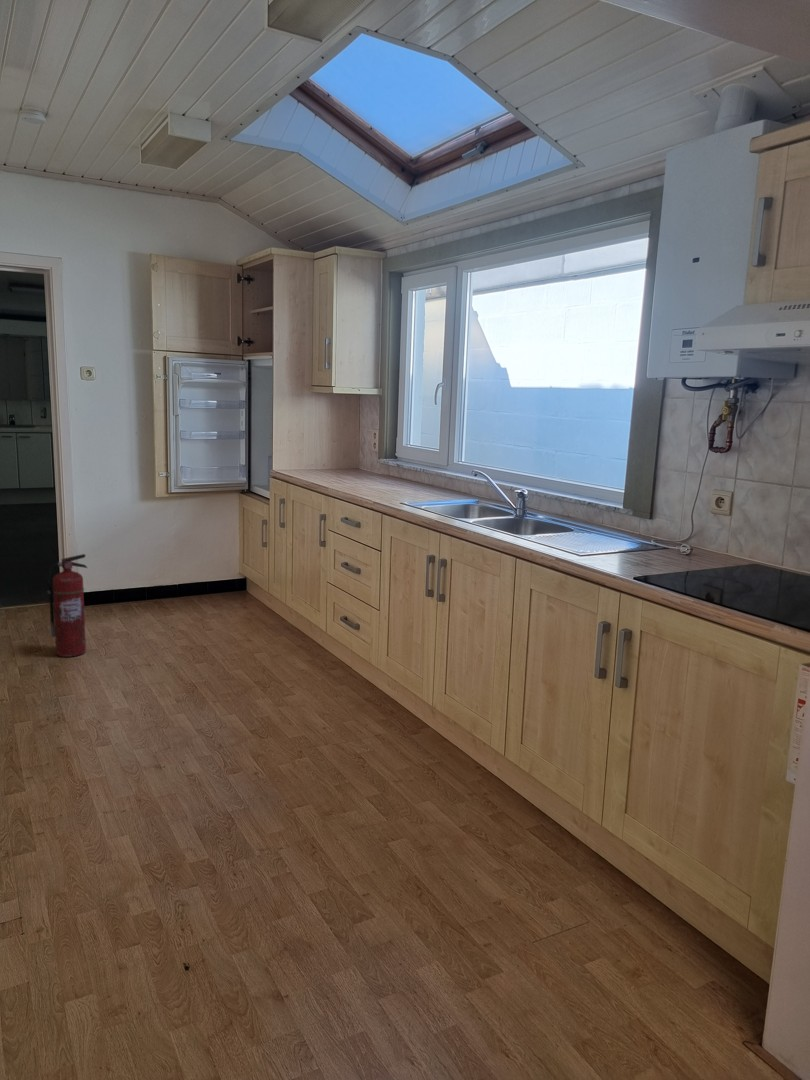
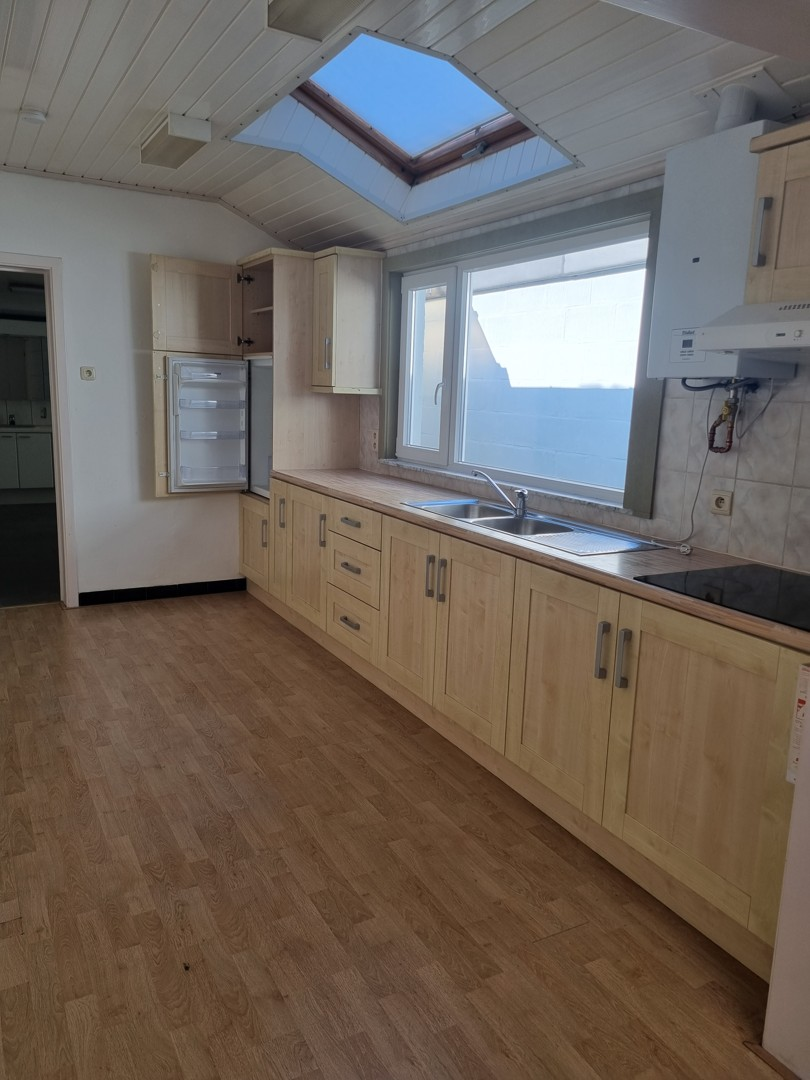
- fire extinguisher (68, 604)
